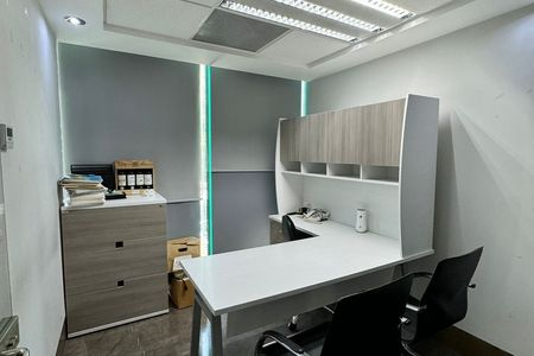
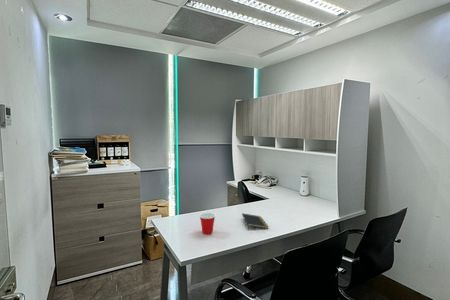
+ cup (207, 223)
+ notepad (254, 220)
